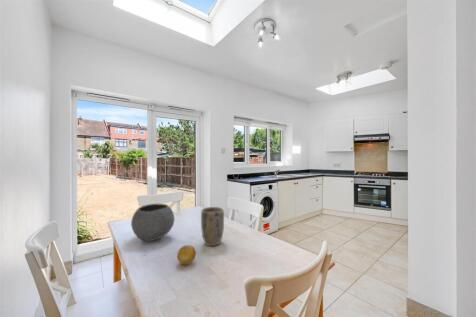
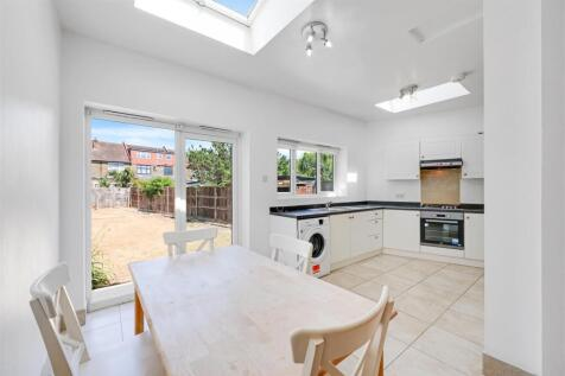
- plant pot (212, 226)
- fruit (186, 254)
- bowl (153, 222)
